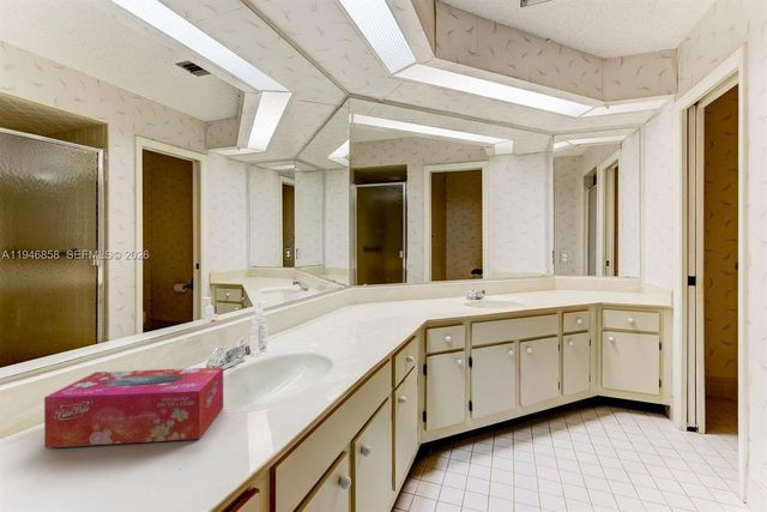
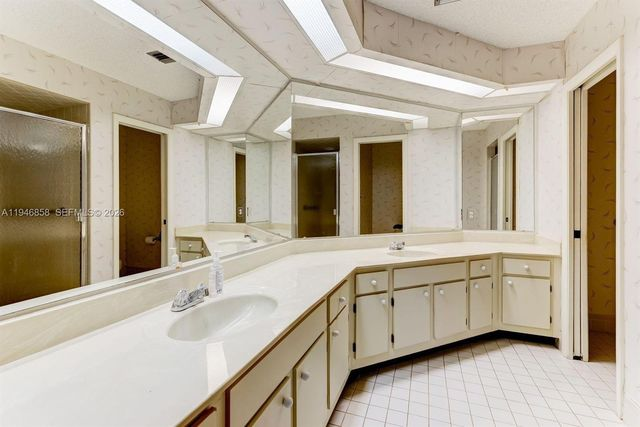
- tissue box (144, 403)
